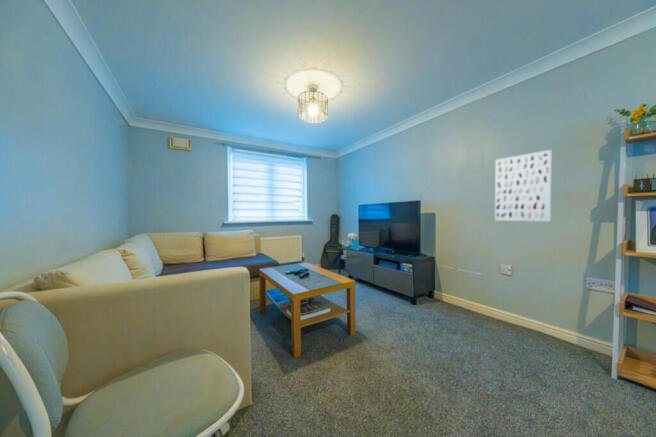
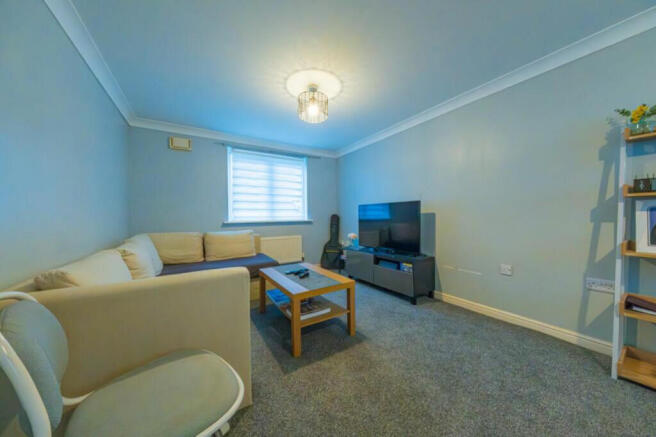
- wall art (521, 188)
